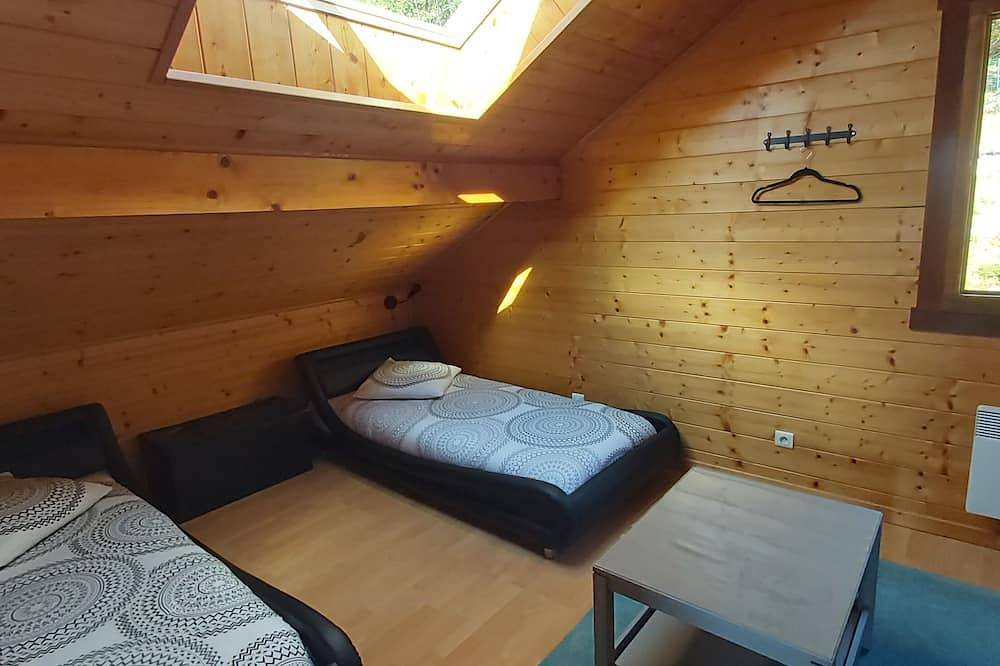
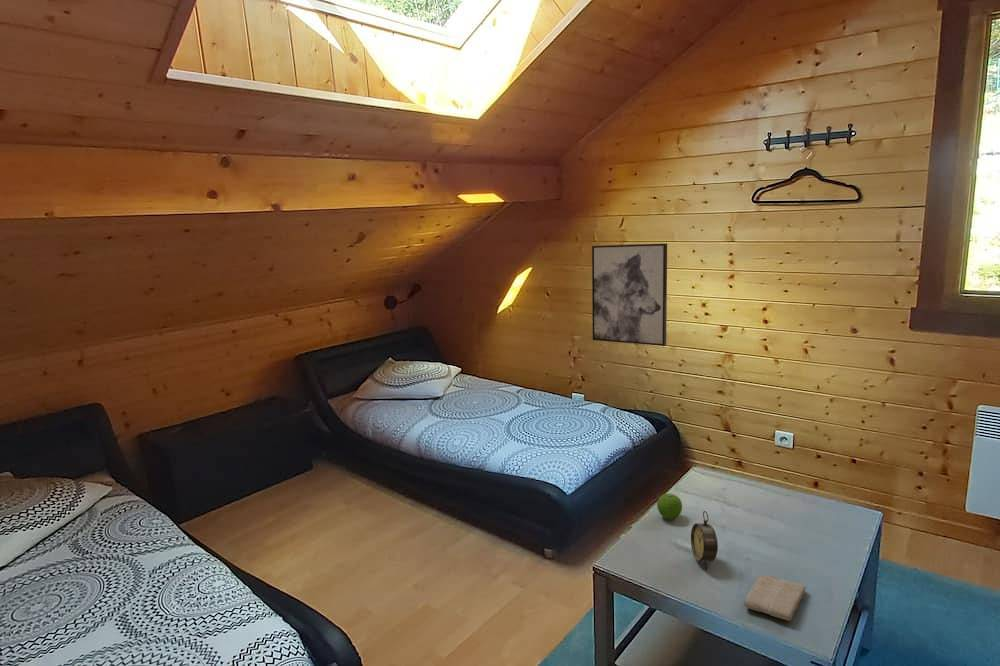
+ fruit (669, 506)
+ washcloth (775, 595)
+ wall art (628, 294)
+ alarm clock (704, 537)
